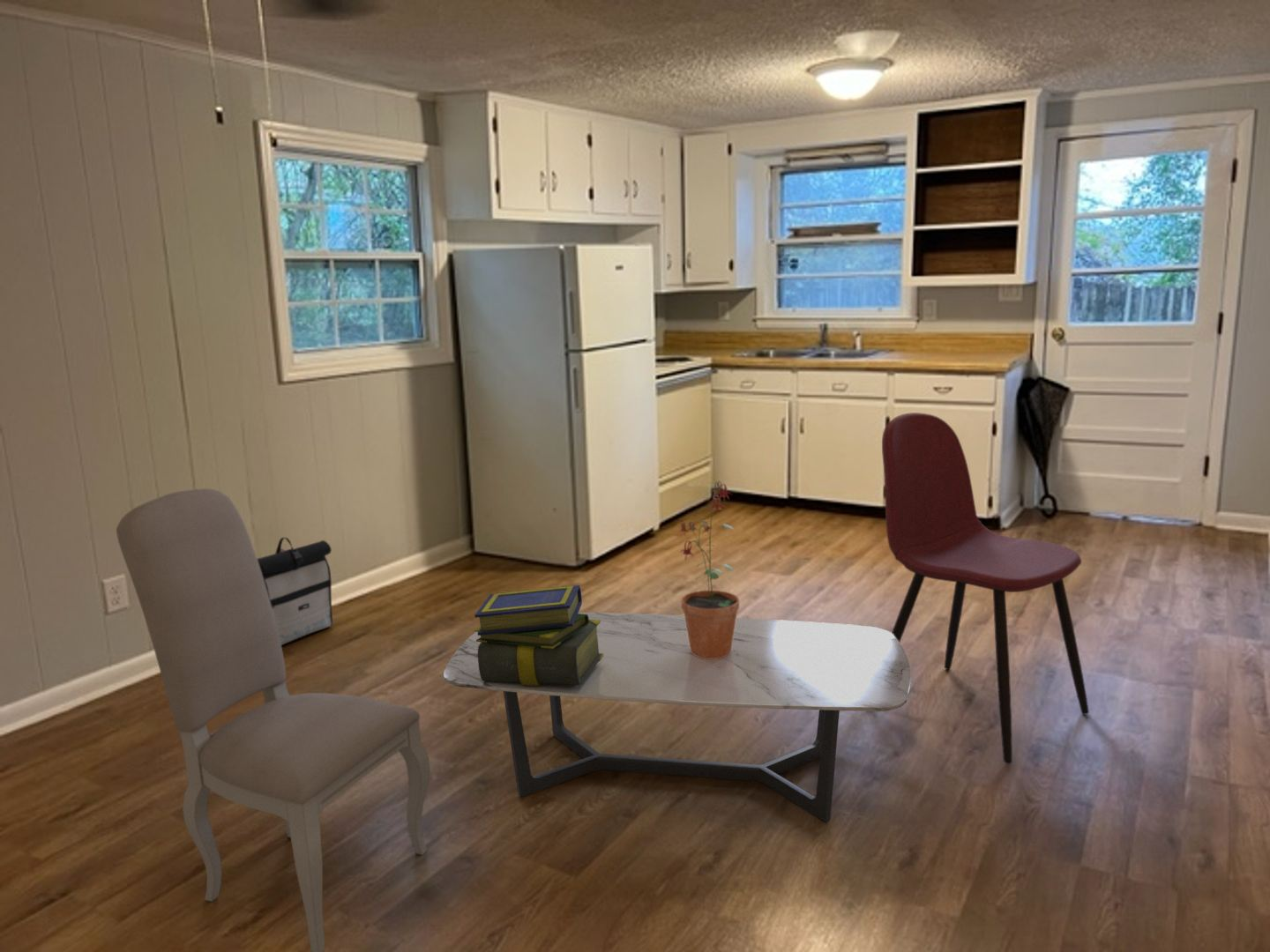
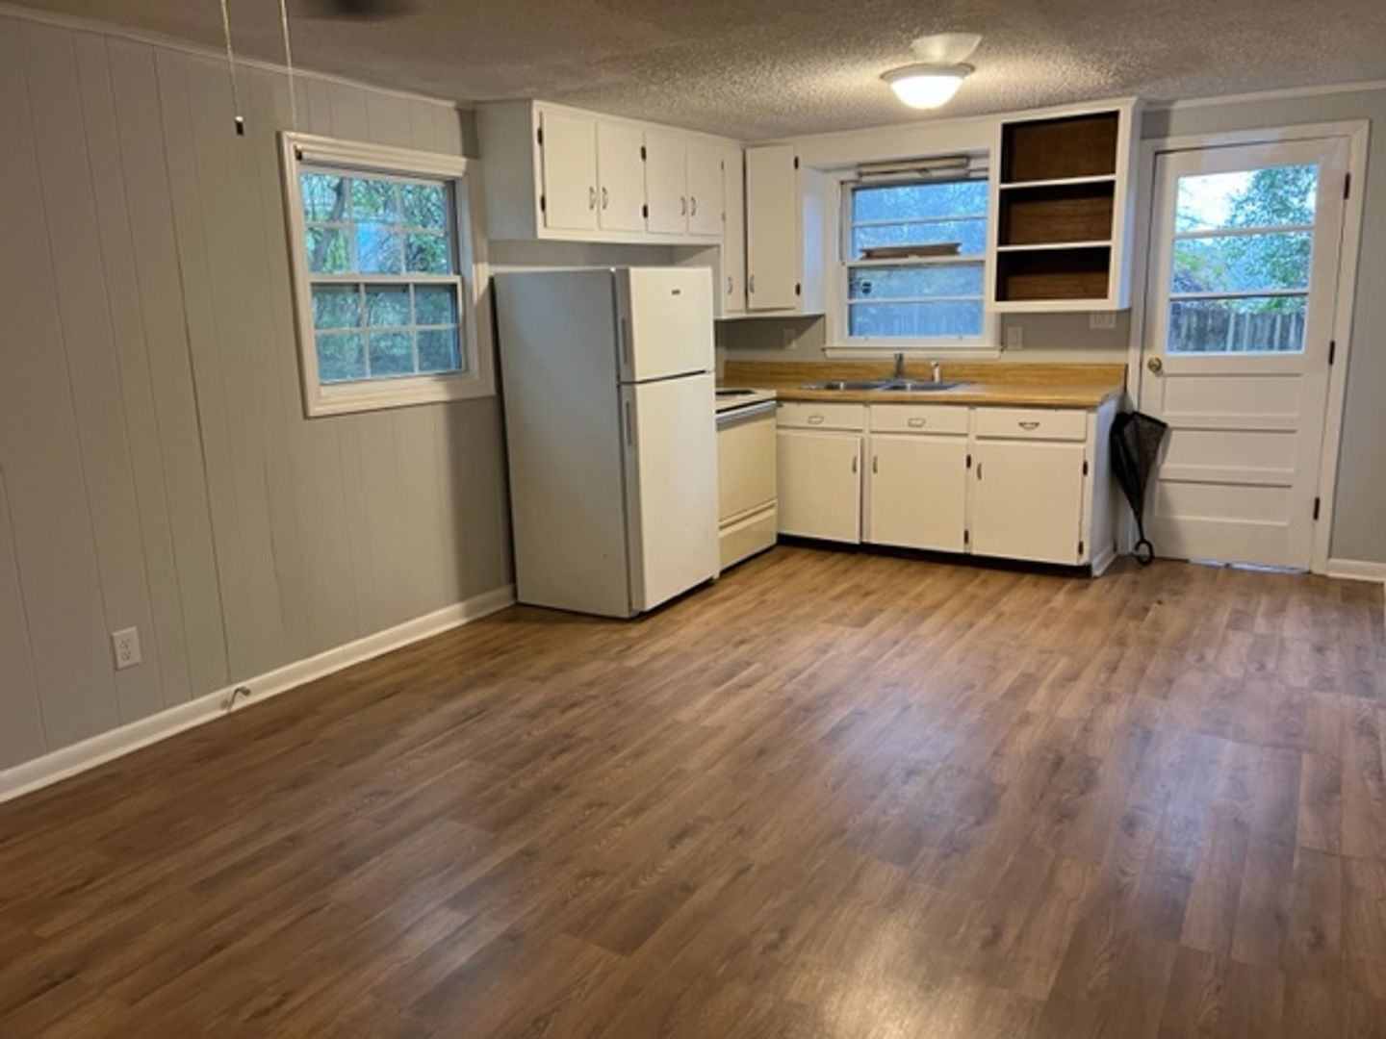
- dining chair (287, 697)
- potted plant (706, 569)
- coffee table (677, 703)
- backpack (290, 587)
- stack of books (534, 633)
- dining chair (975, 569)
